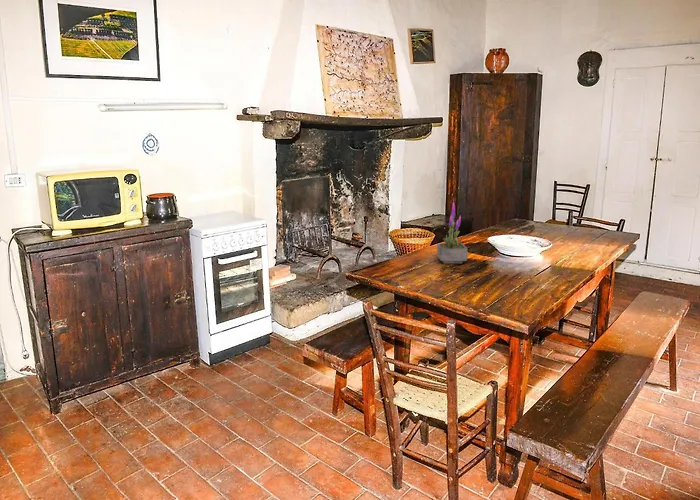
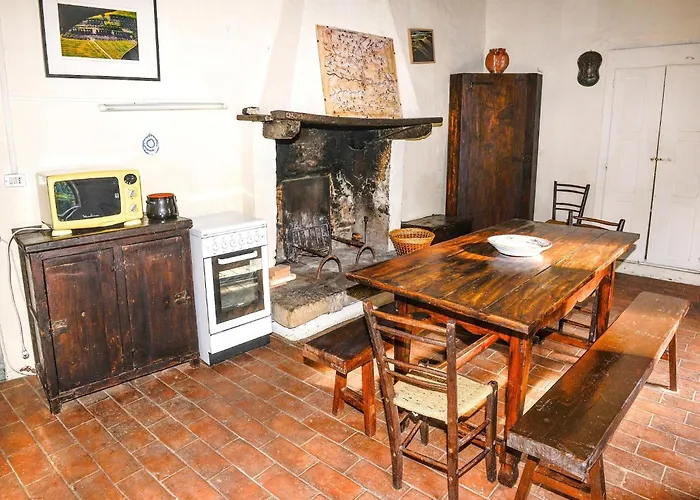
- potted plant (452, 231)
